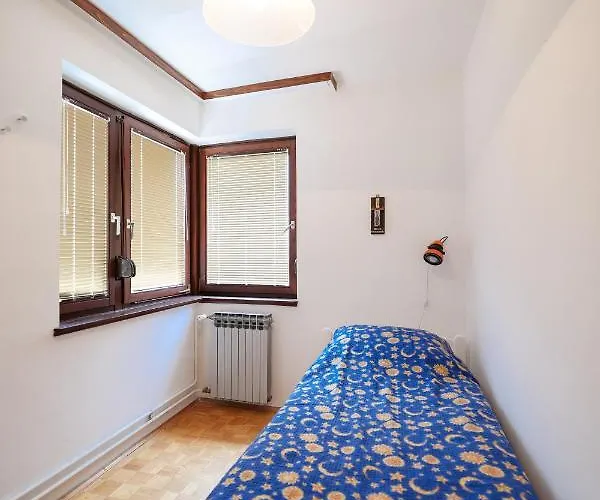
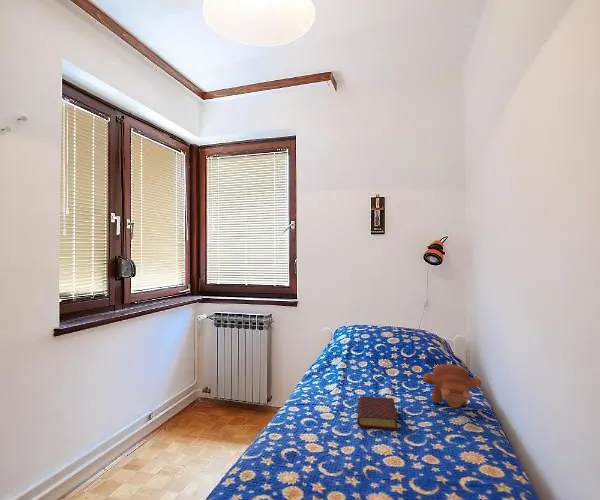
+ toy (452, 393)
+ book (376, 411)
